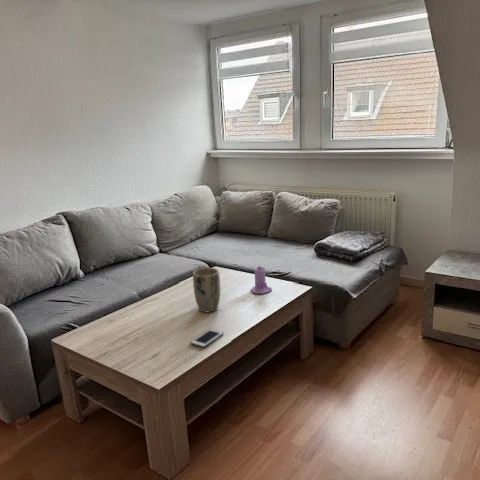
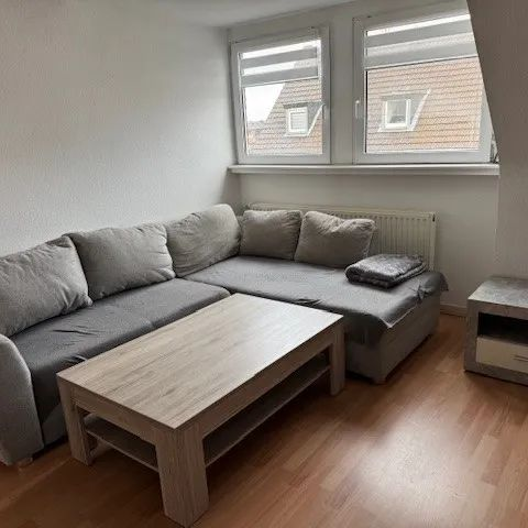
- candle (260, 277)
- cell phone (207, 337)
- plant pot (207, 290)
